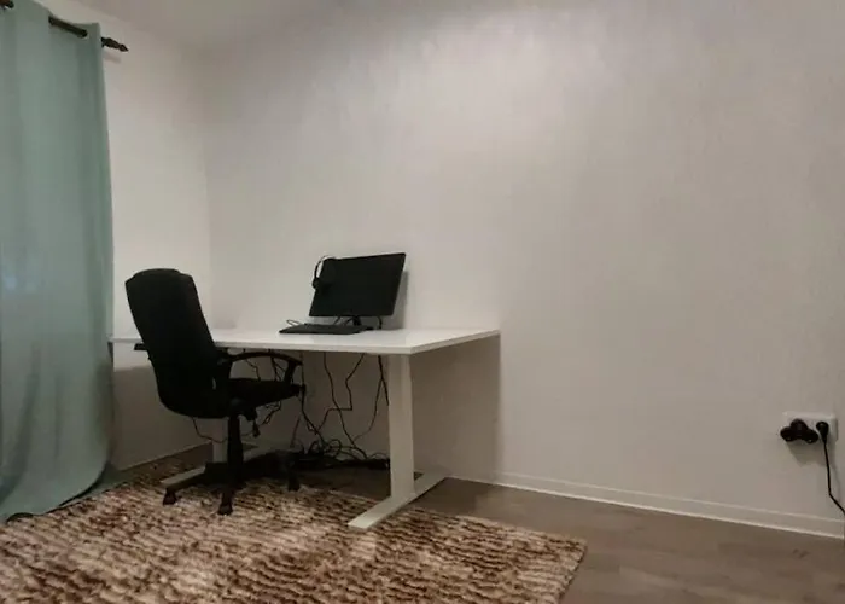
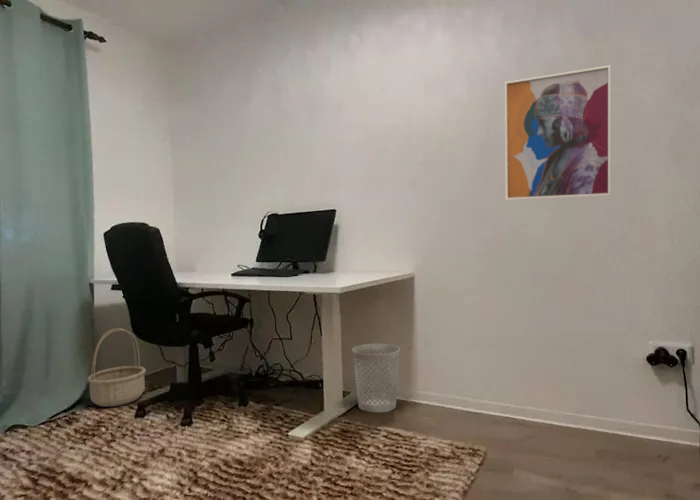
+ wall art (555, 136)
+ basket (116, 367)
+ wastebasket (376, 377)
